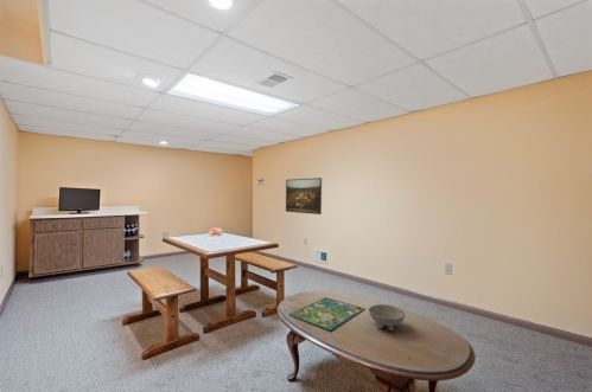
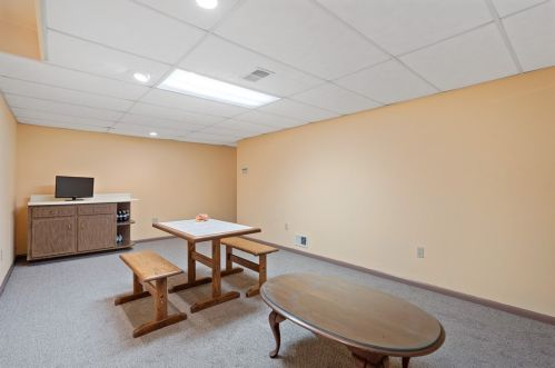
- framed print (301, 195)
- board game (327, 311)
- bowl (386, 319)
